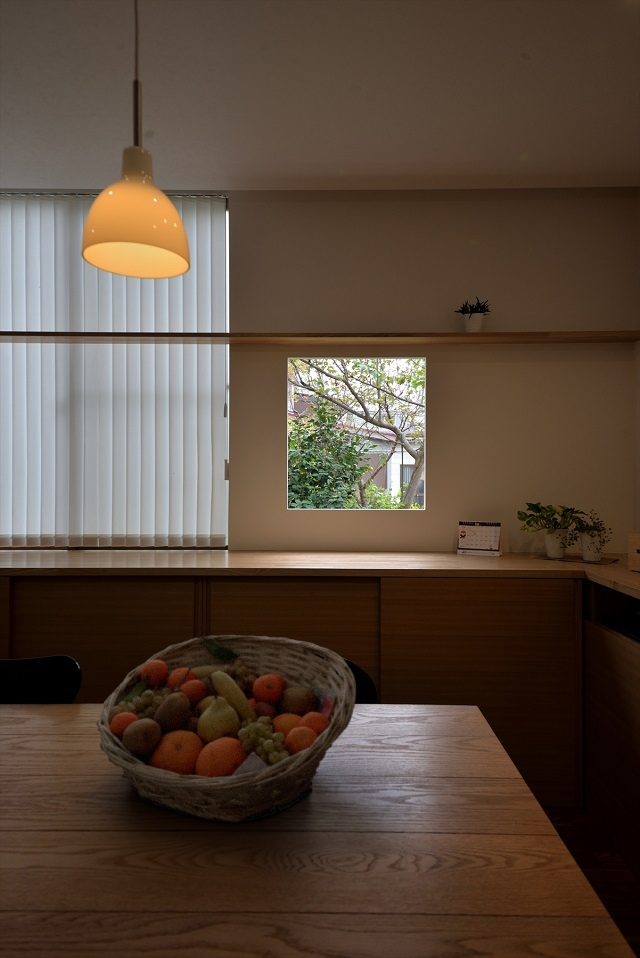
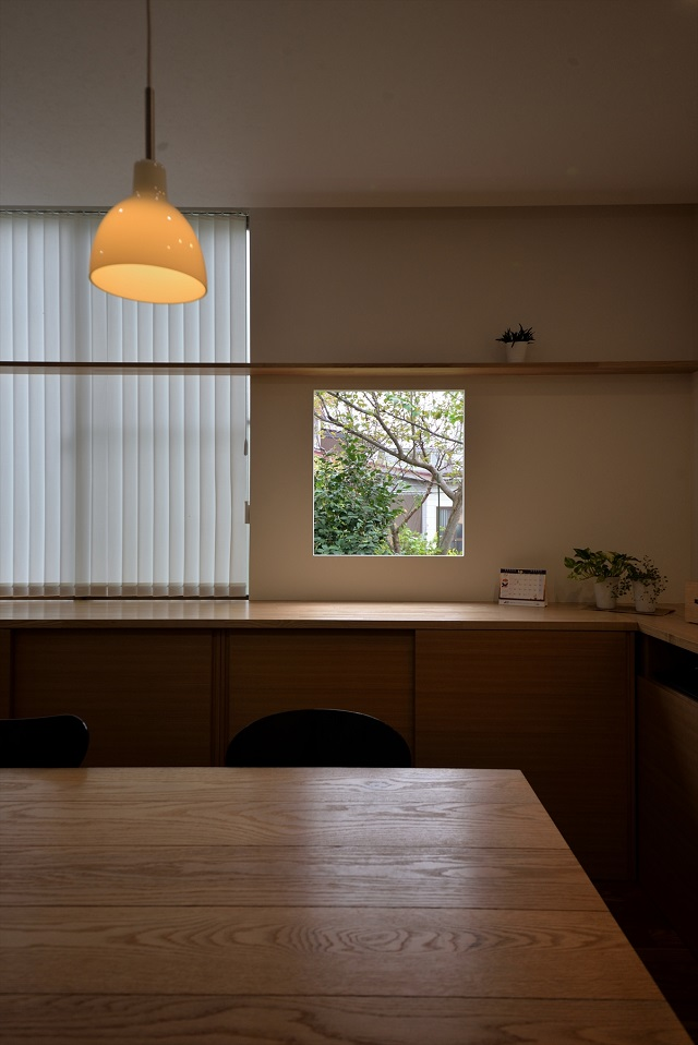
- fruit basket (227, 715)
